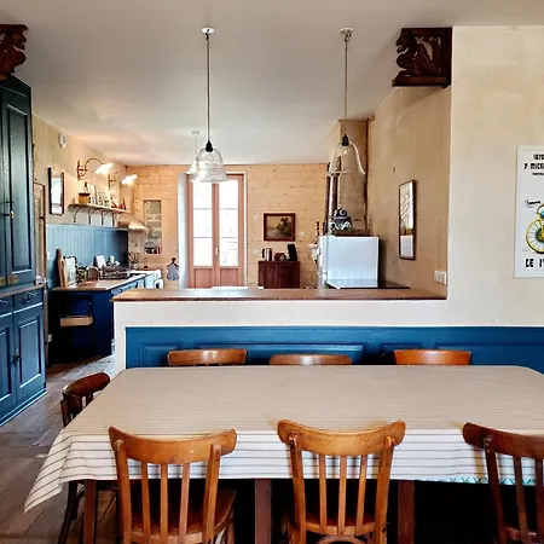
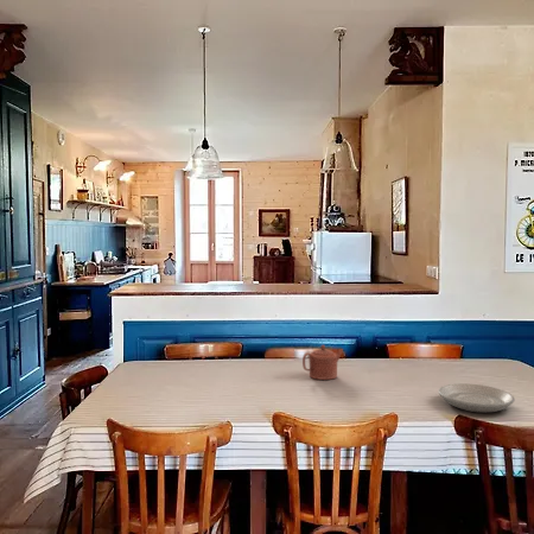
+ plate (475, 399)
+ teapot (323, 361)
